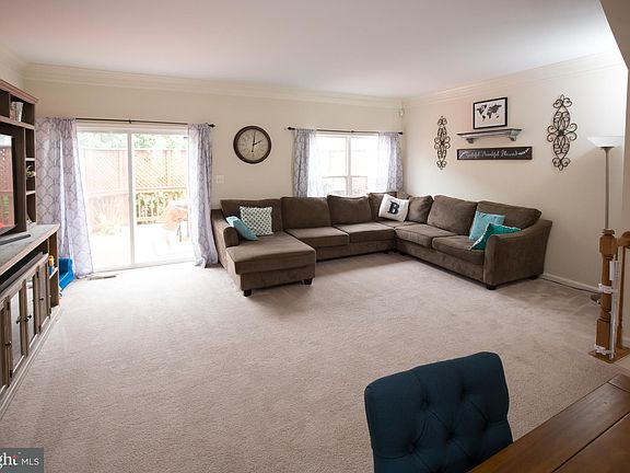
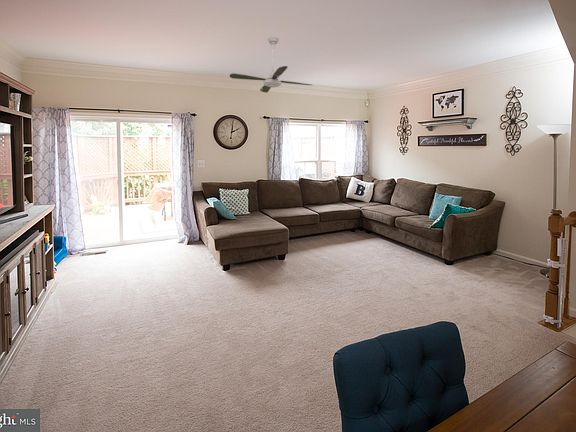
+ ceiling fan (272, 61)
